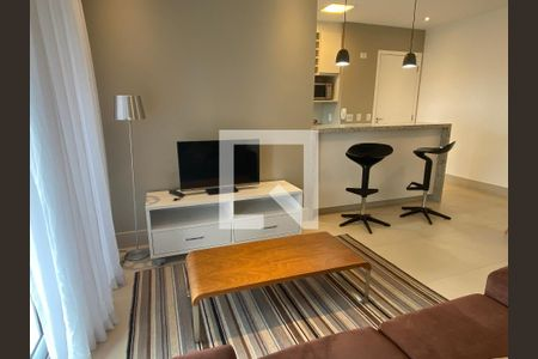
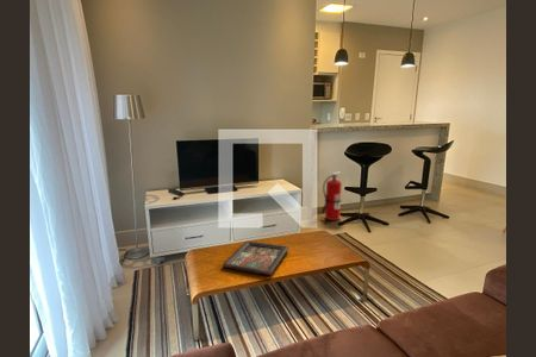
+ fire extinguisher (330, 195)
+ decorative tray (257, 256)
